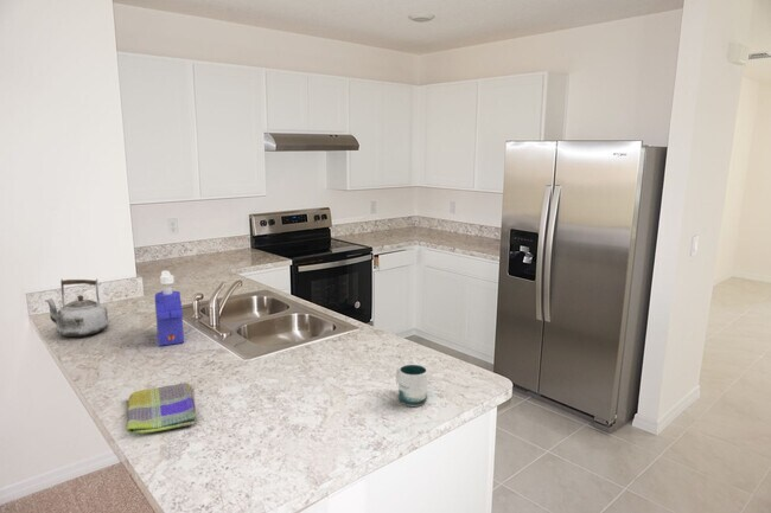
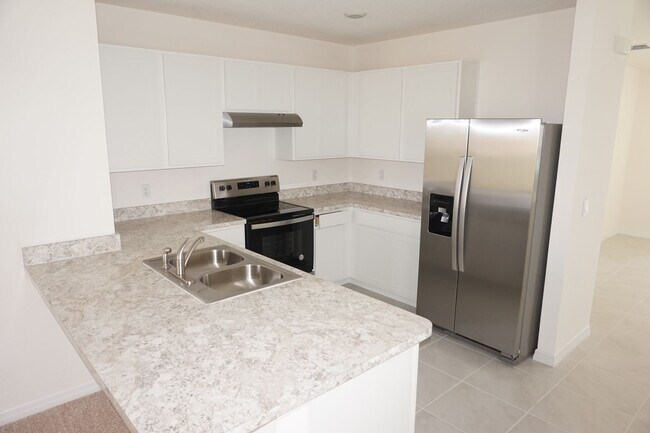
- mug (408, 383)
- kettle (75, 306)
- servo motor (167, 306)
- dish towel (161, 406)
